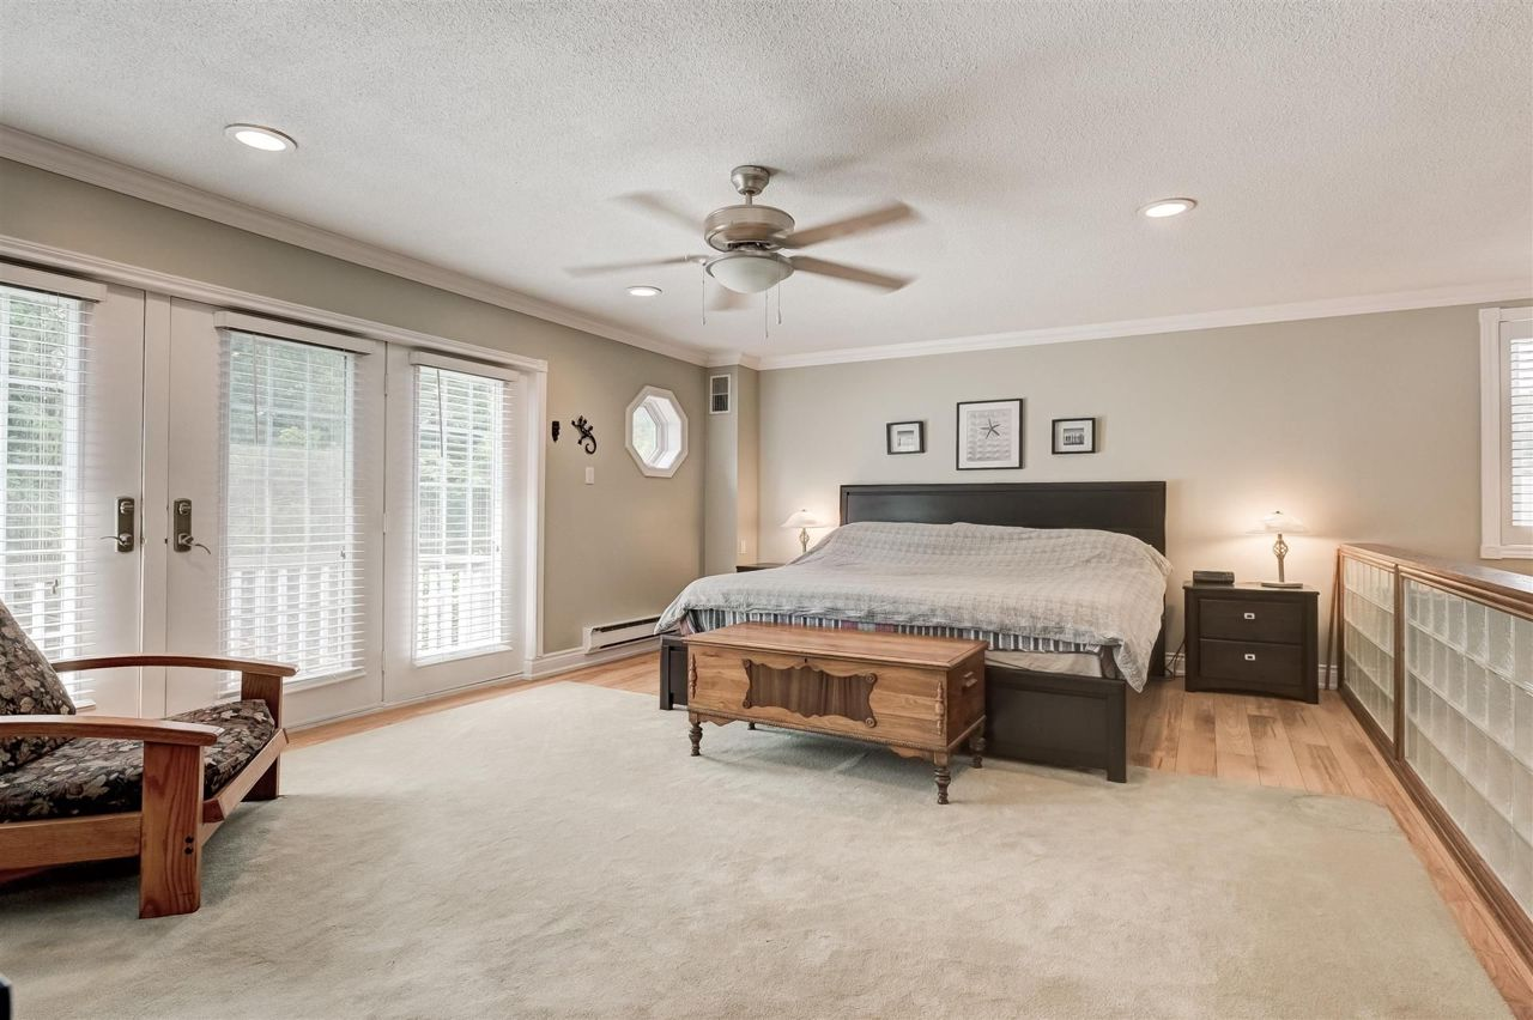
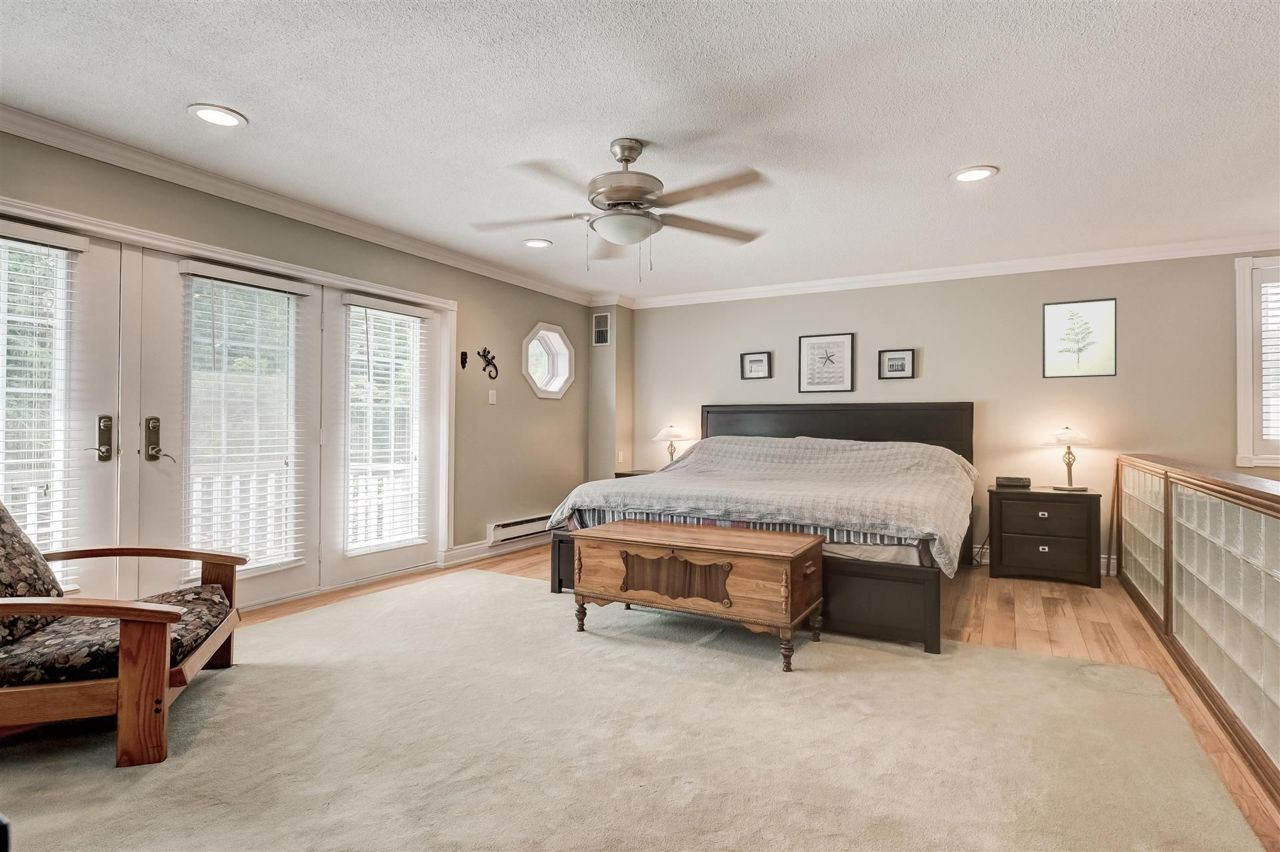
+ wall art (1078, 339)
